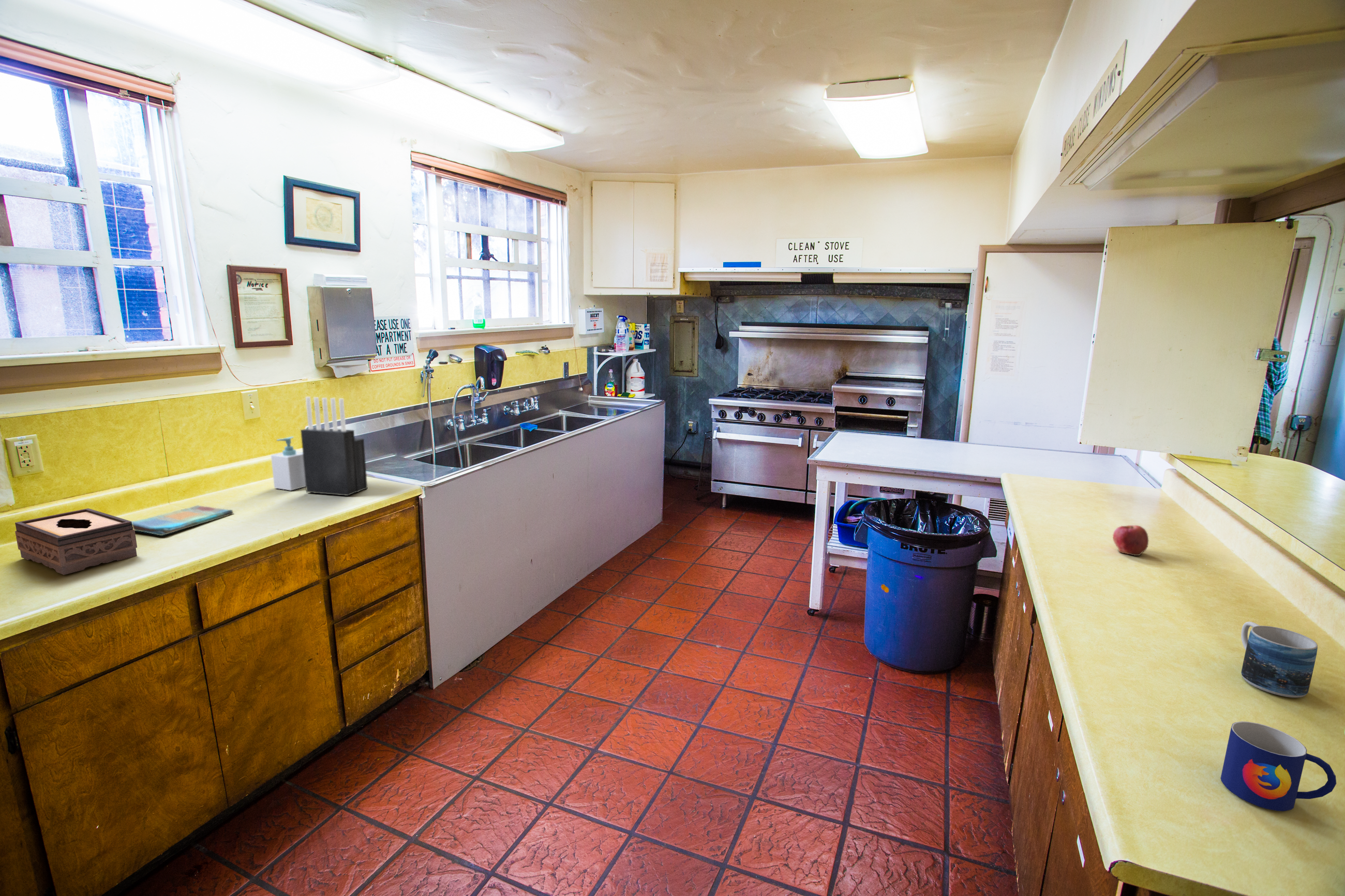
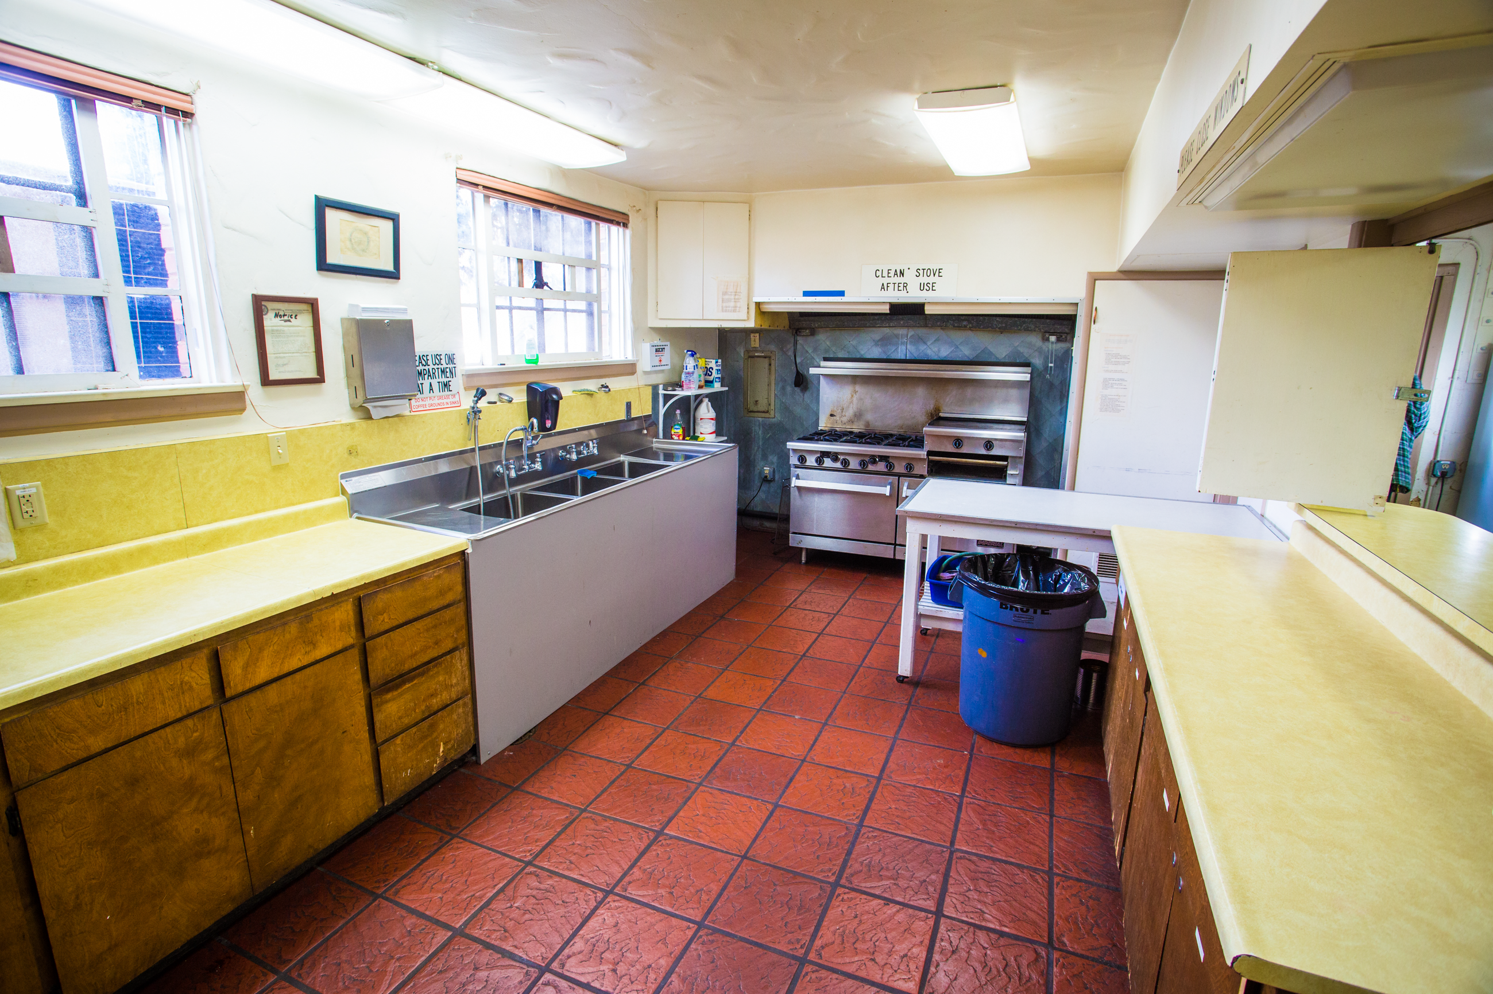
- soap bottle (290, 462)
- mug (1268, 655)
- knife block (336, 444)
- apple (1130, 539)
- tissue box (77, 539)
- mug (1279, 769)
- dish towel (180, 518)
